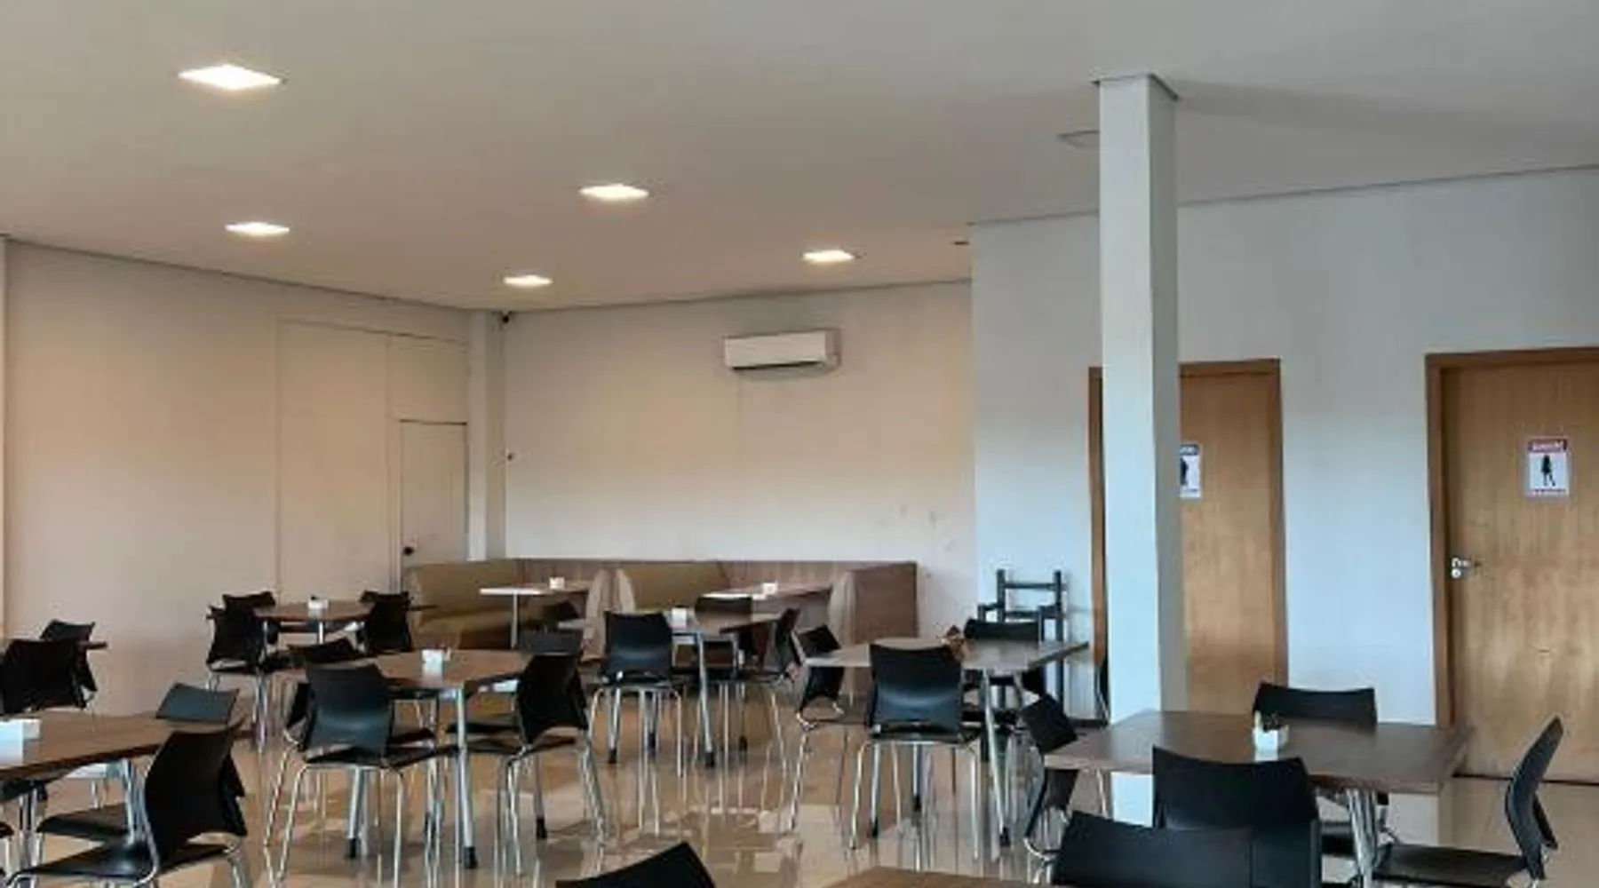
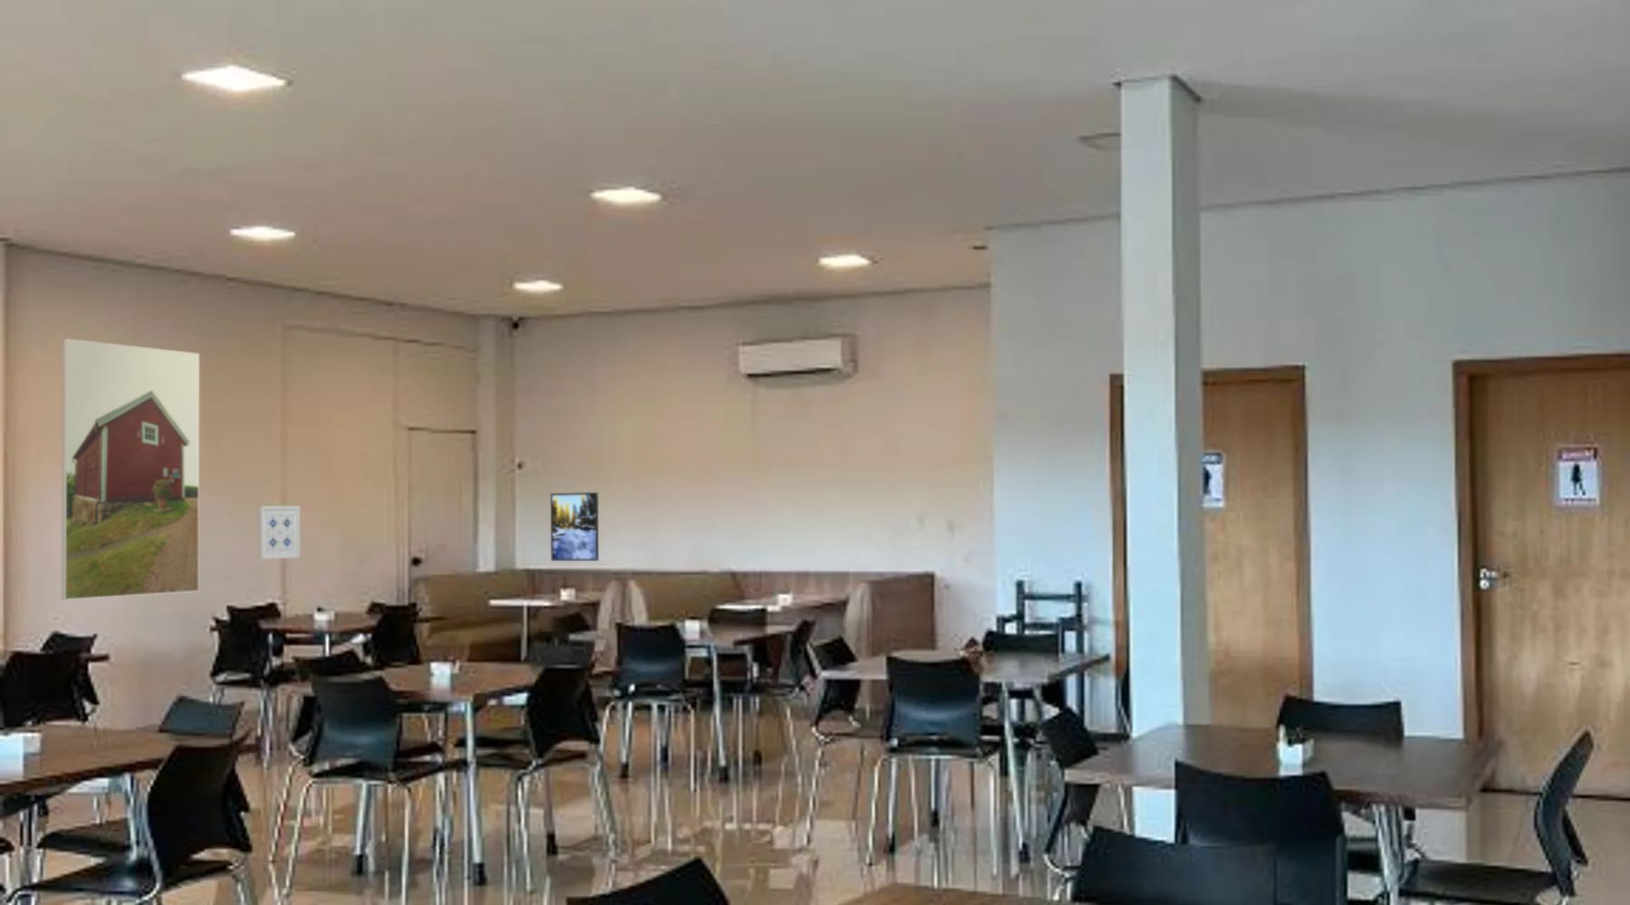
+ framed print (574, 527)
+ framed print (133, 469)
+ wall art (279, 532)
